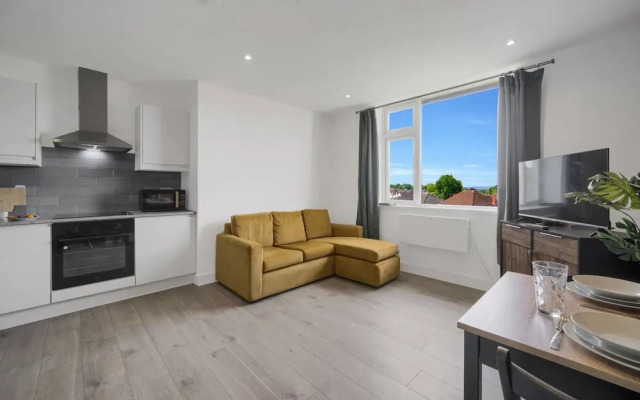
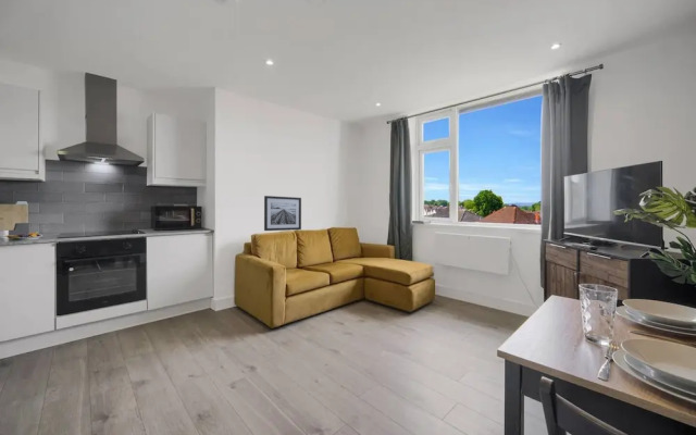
+ wall art (283, 213)
